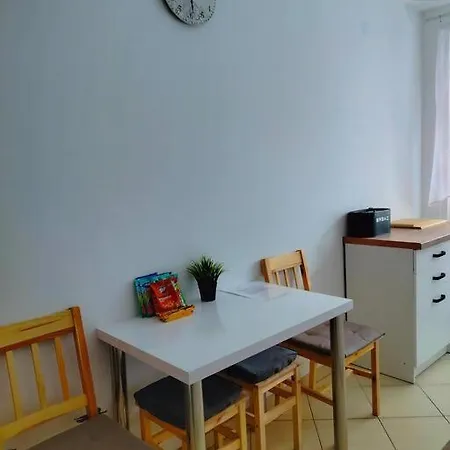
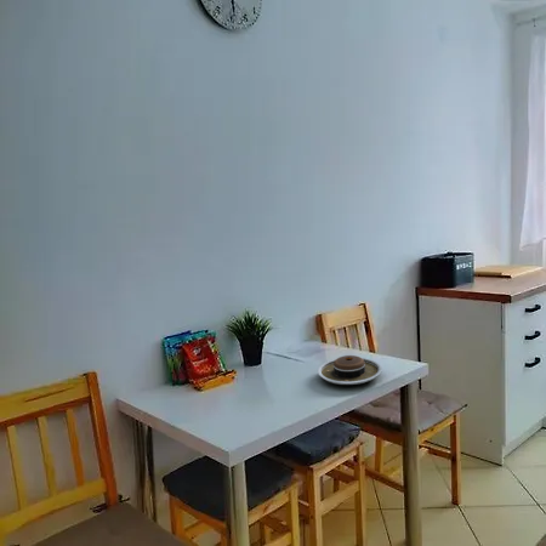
+ plate (349, 366)
